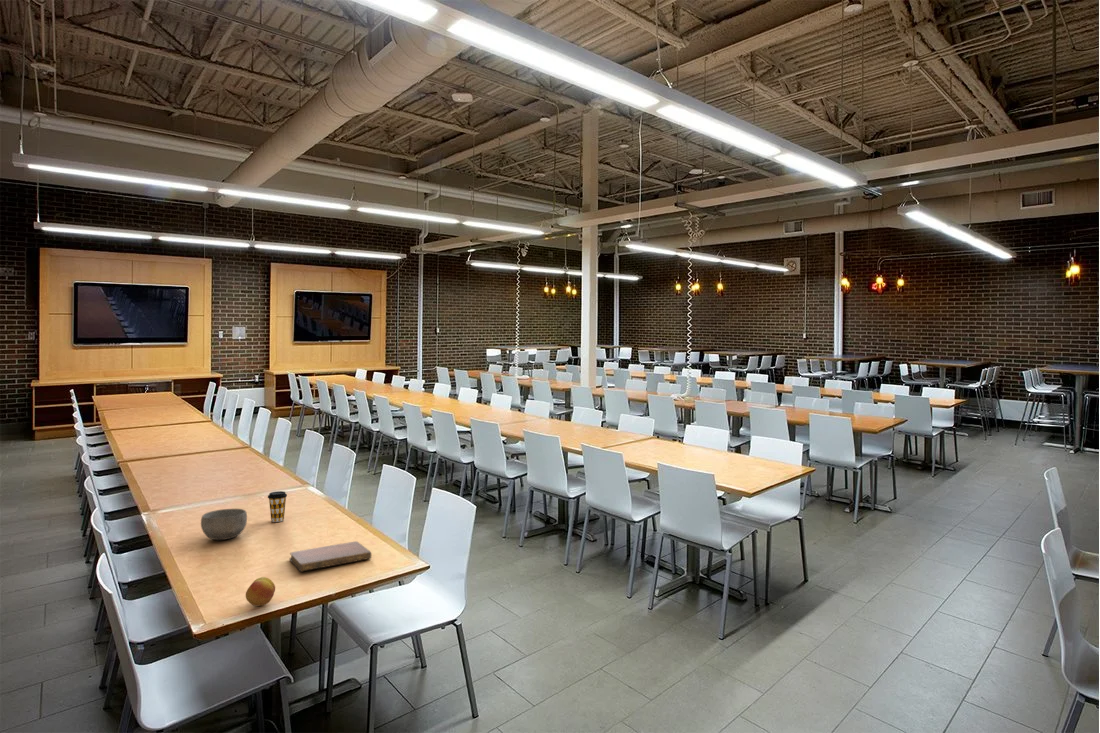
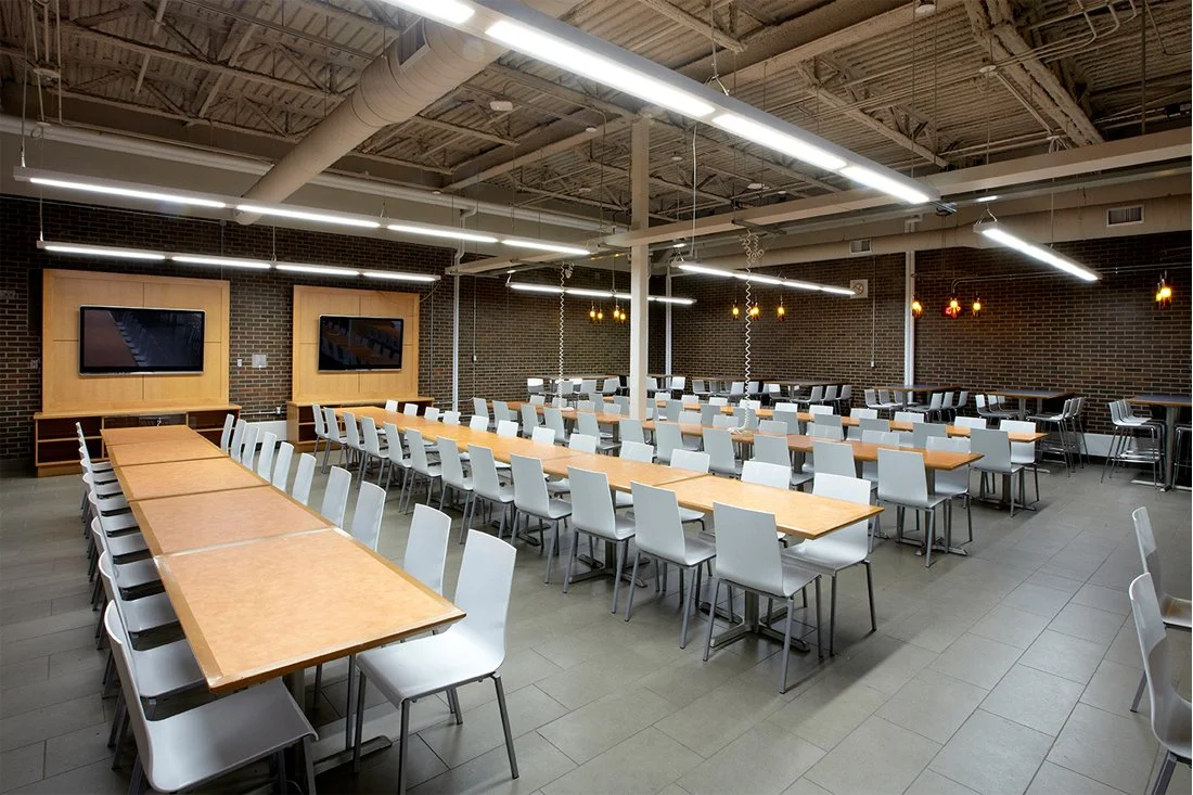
- fruit (260, 591)
- bowl (224, 525)
- coffee cup (277, 506)
- notebook (330, 555)
